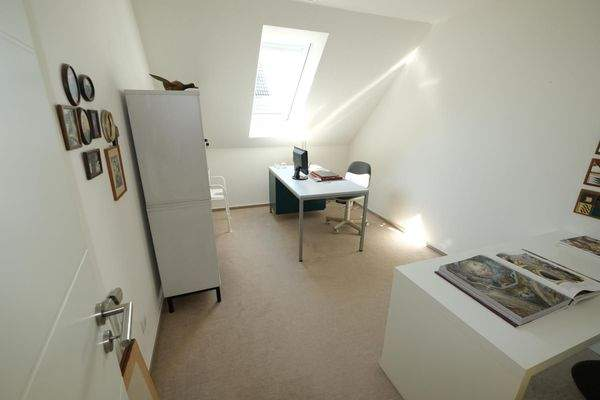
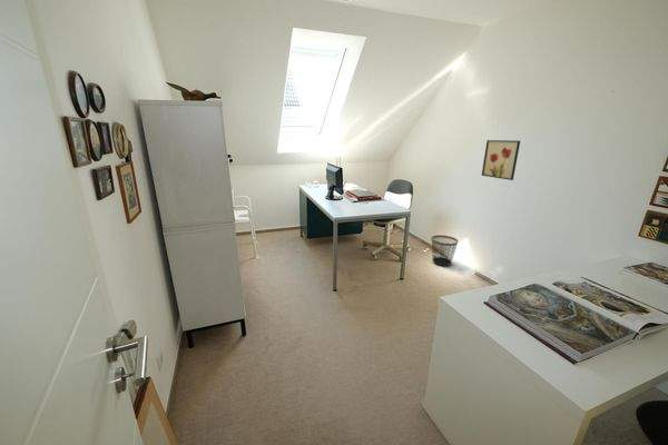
+ wastebasket (443, 250)
+ wall art (500, 159)
